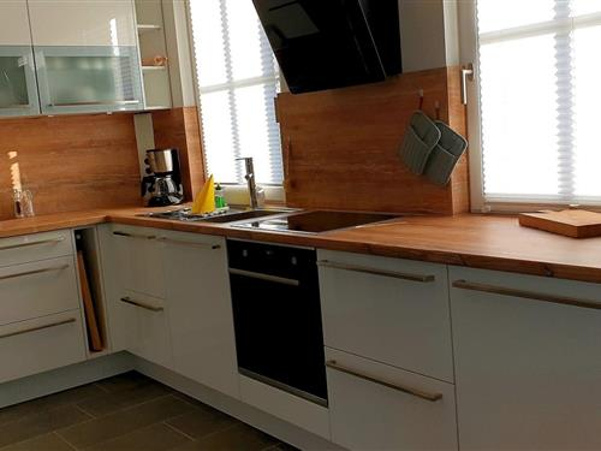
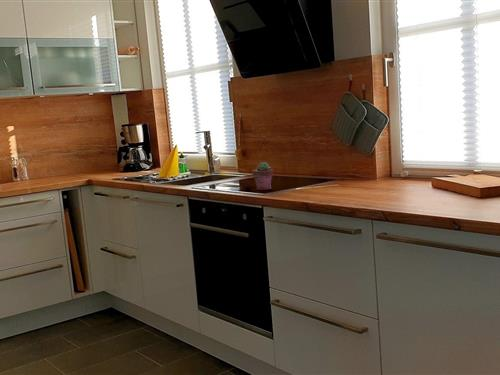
+ potted succulent (263, 175)
